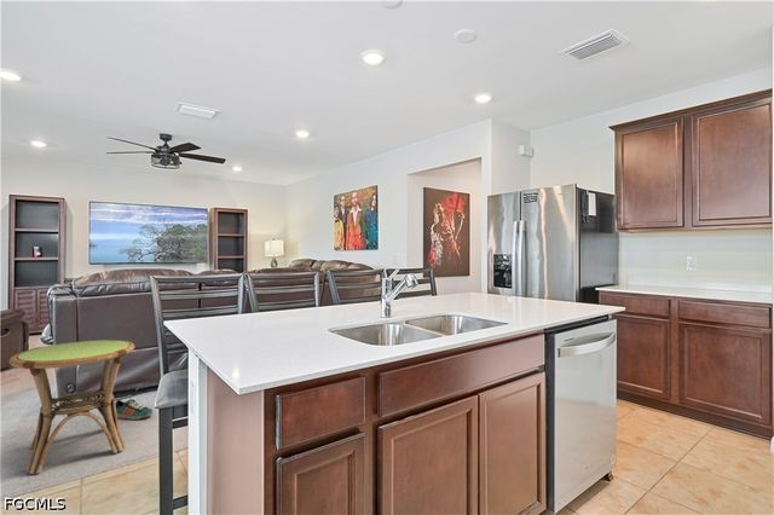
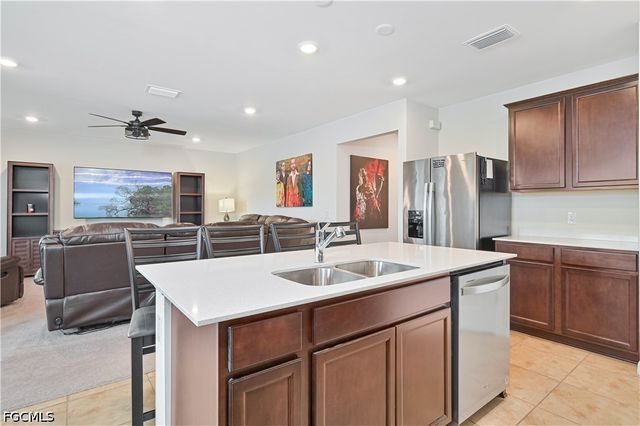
- side table (76, 399)
- sneaker (132, 407)
